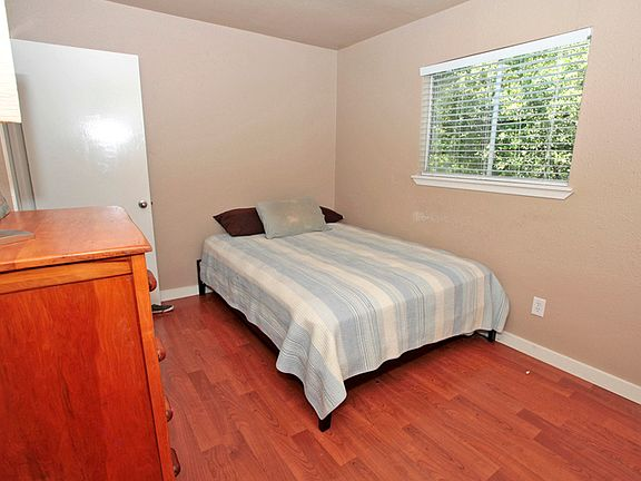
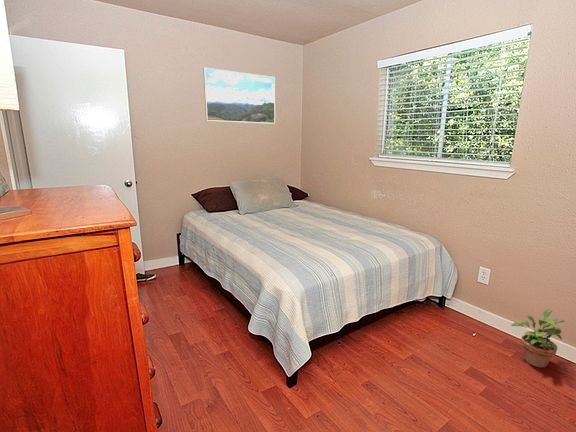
+ potted plant (536, 335)
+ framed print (241, 97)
